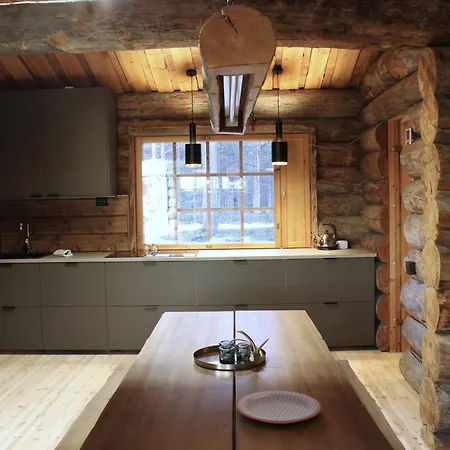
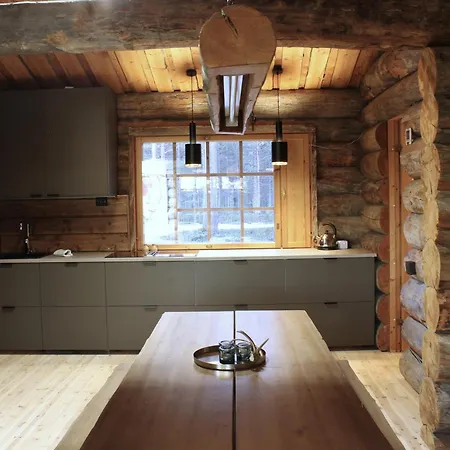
- plate (278, 408)
